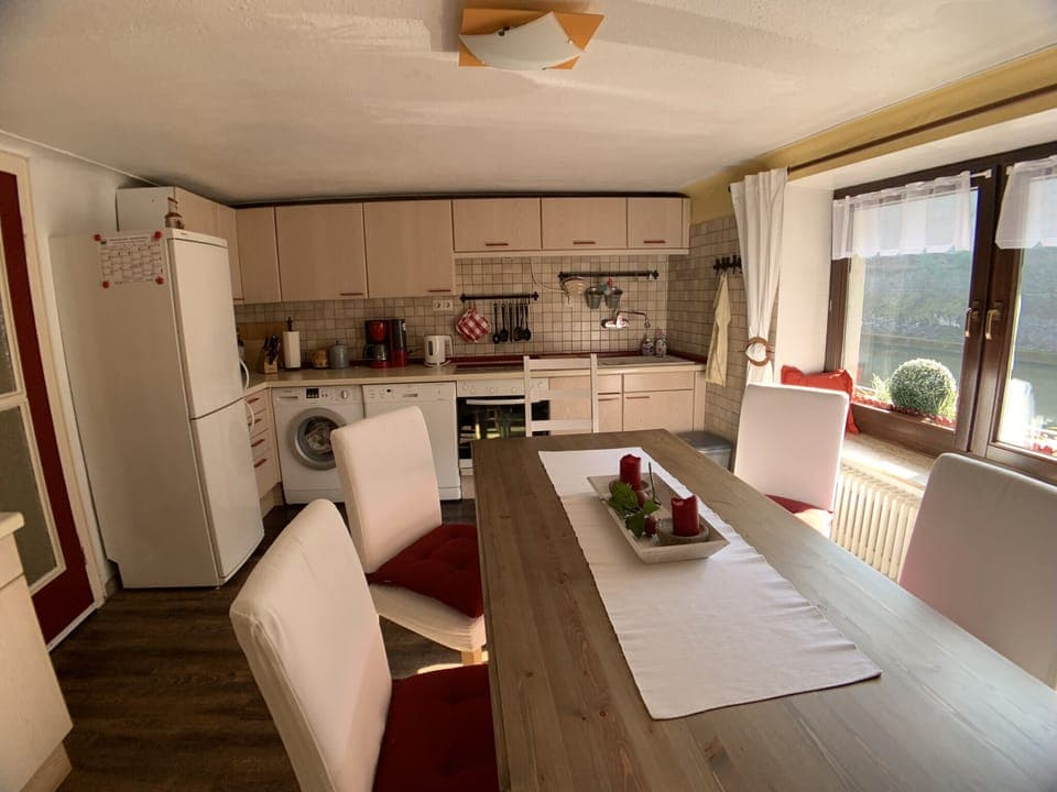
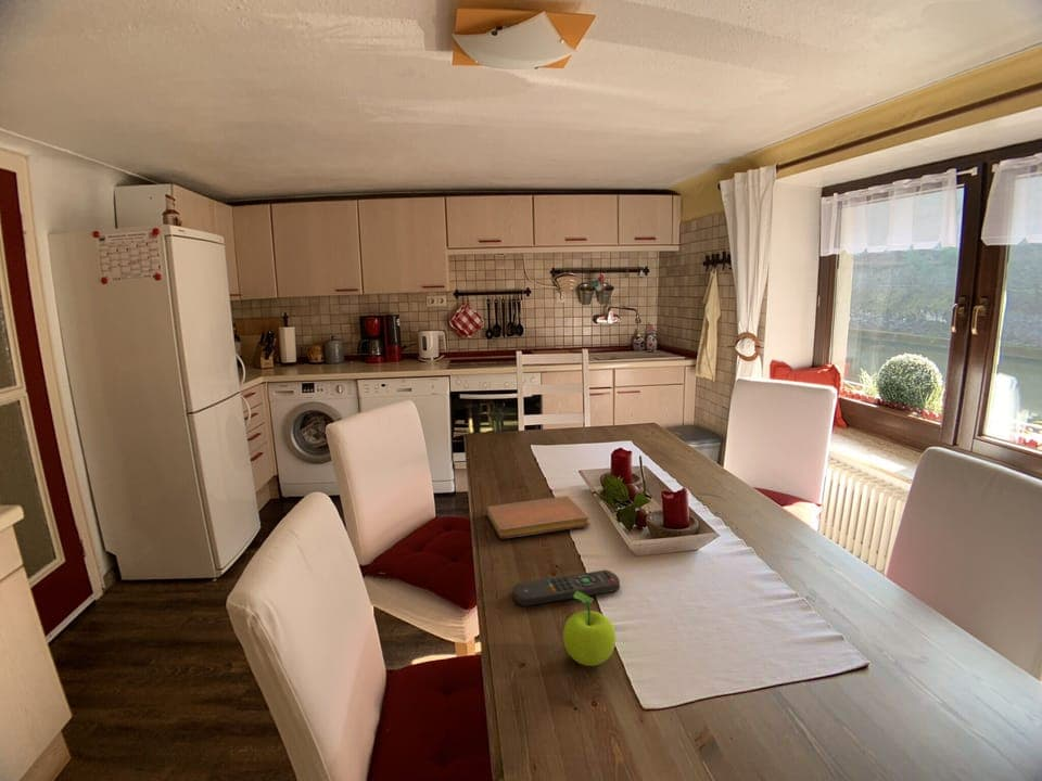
+ remote control (567, 586)
+ notebook (536, 515)
+ fruit (586, 625)
